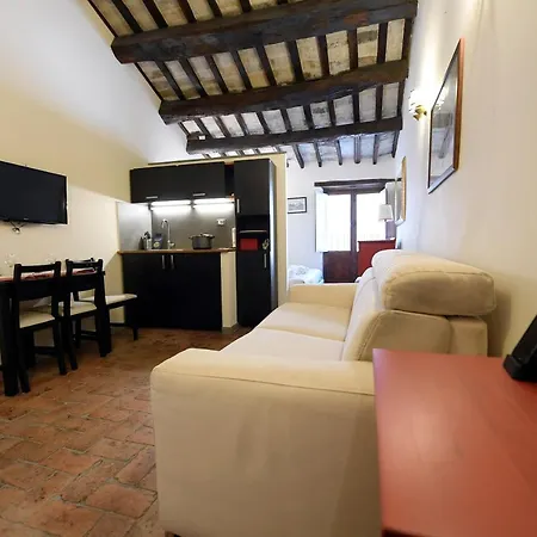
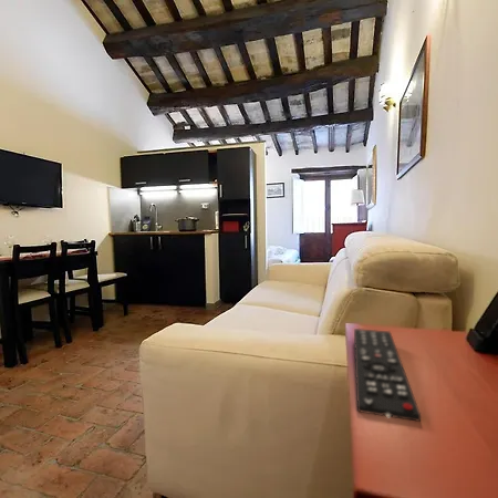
+ remote control (377, 363)
